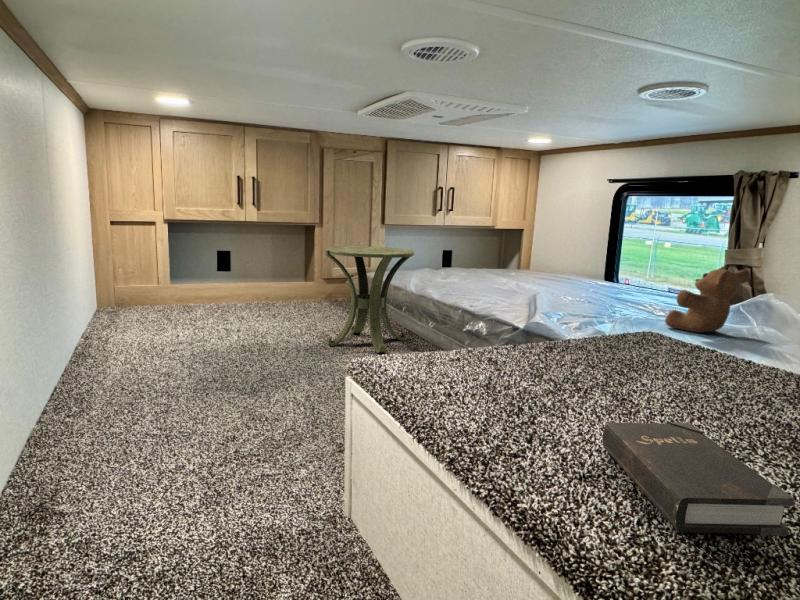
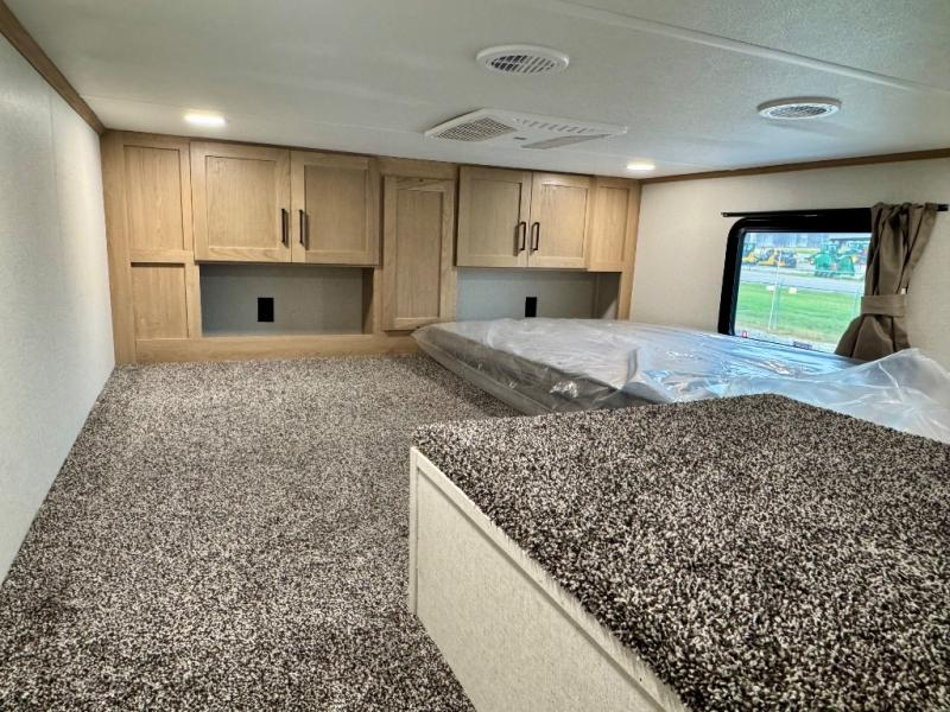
- hardback book (683, 469)
- side table (368, 296)
- teddy bear (706, 299)
